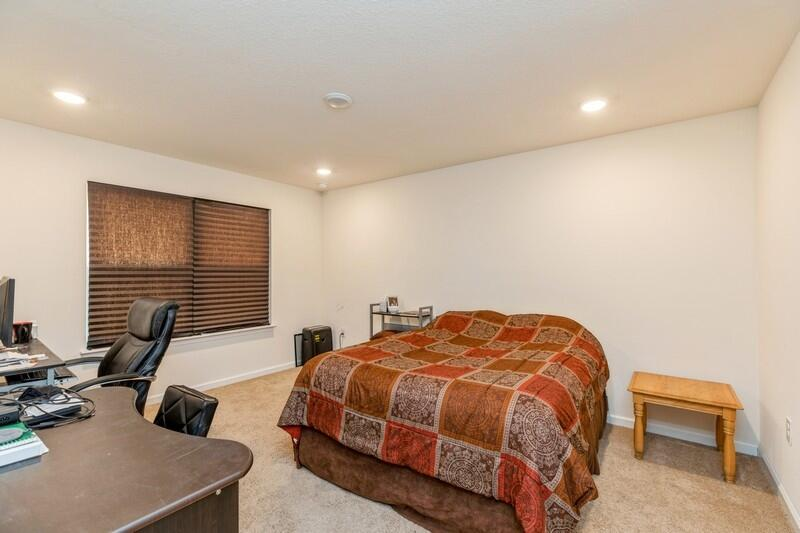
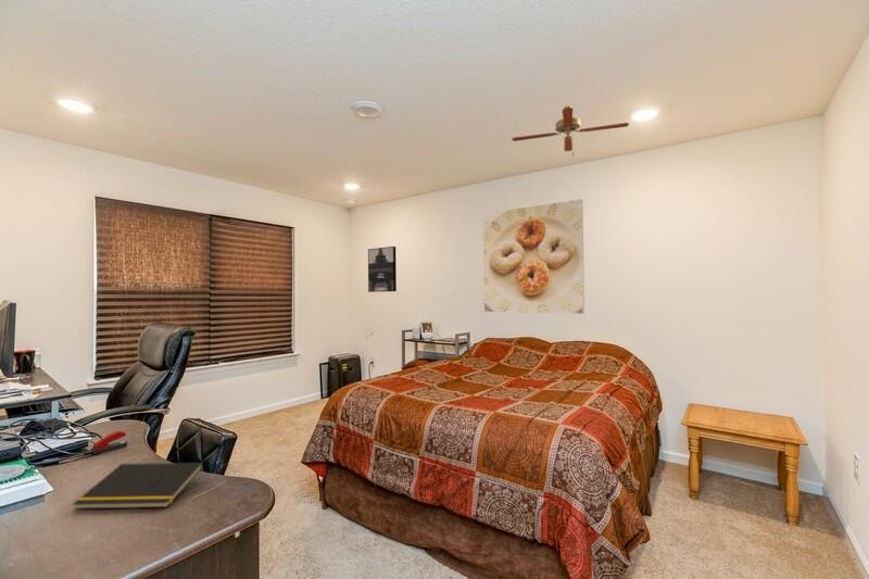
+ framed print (529, 260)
+ notepad (142, 483)
+ wall art (381, 269)
+ ceiling fan (567, 131)
+ stapler (110, 441)
